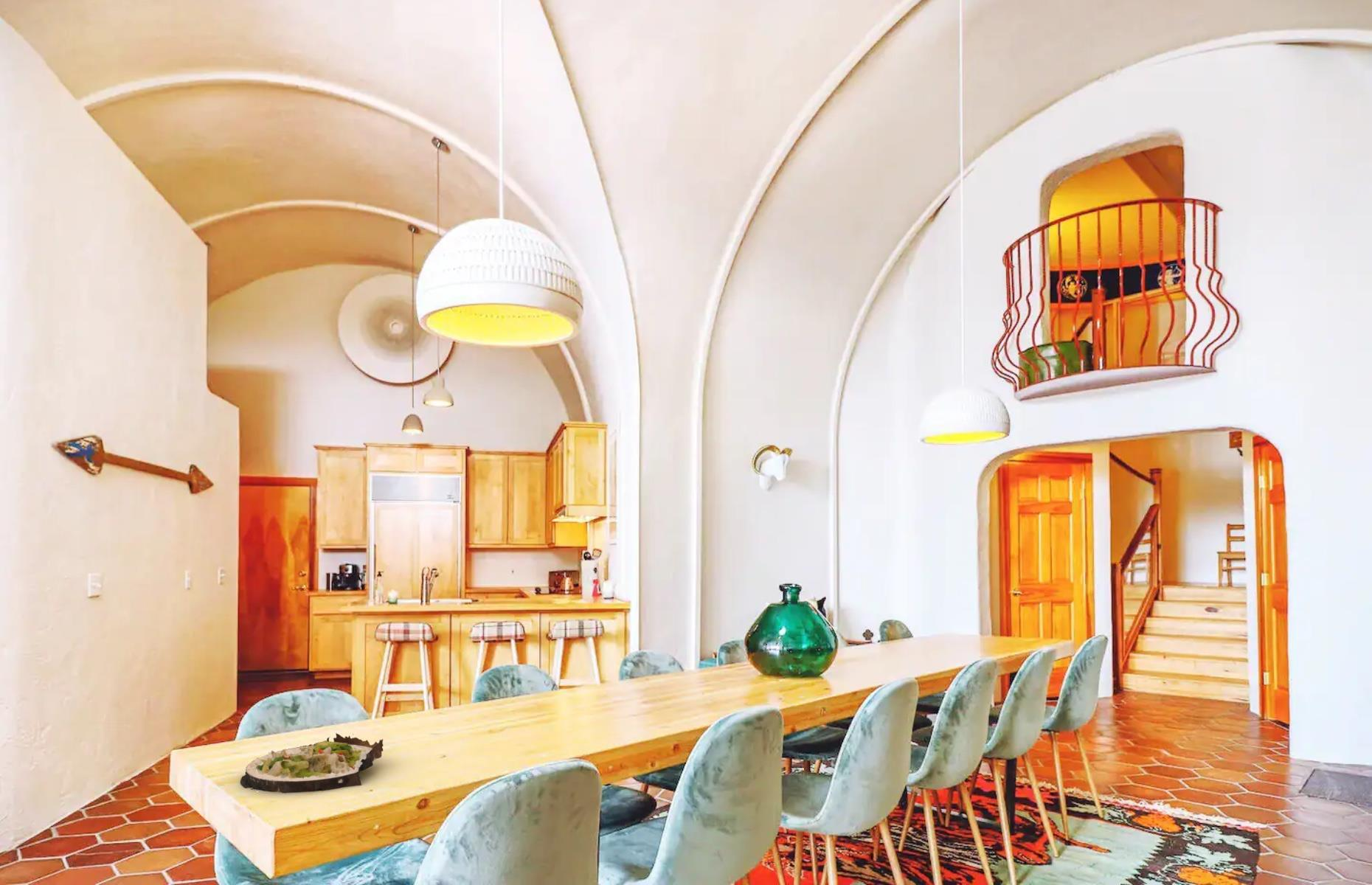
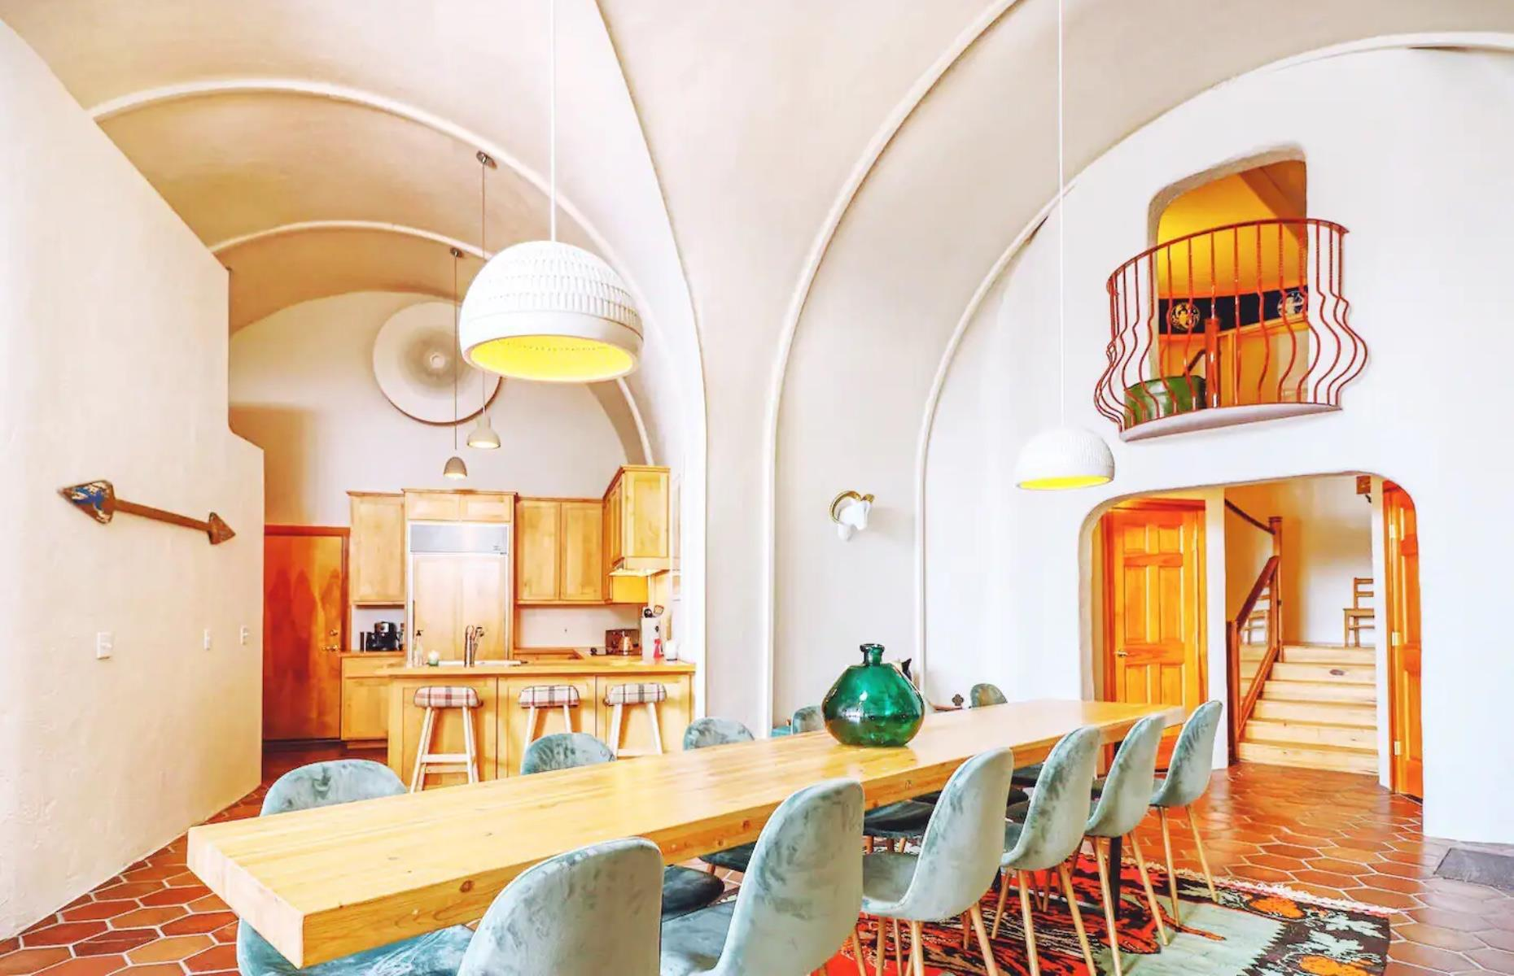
- salad plate (311, 760)
